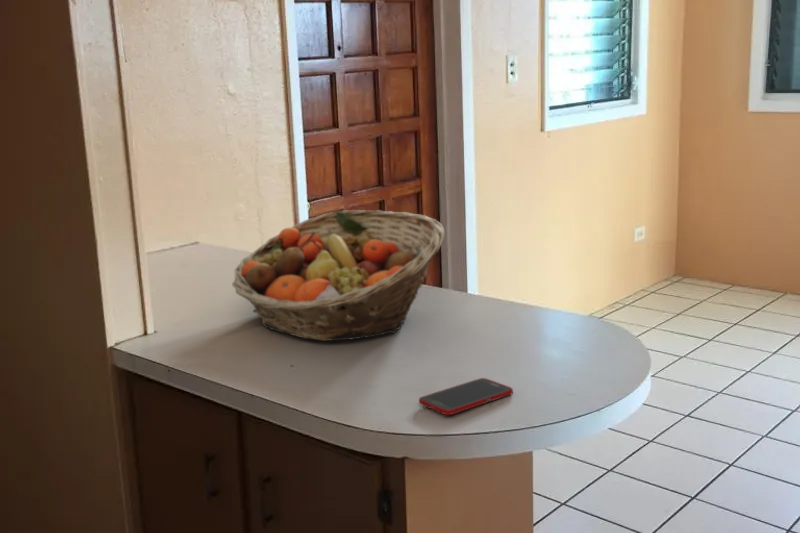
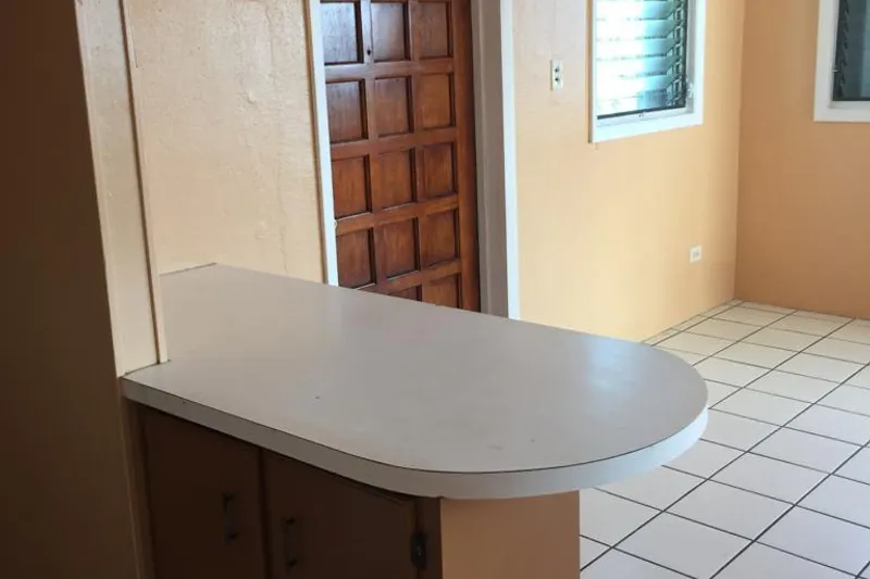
- cell phone (466, 396)
- fruit basket (337, 270)
